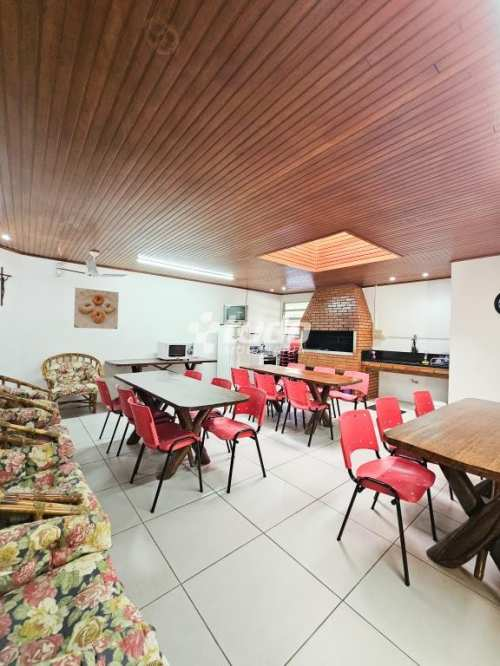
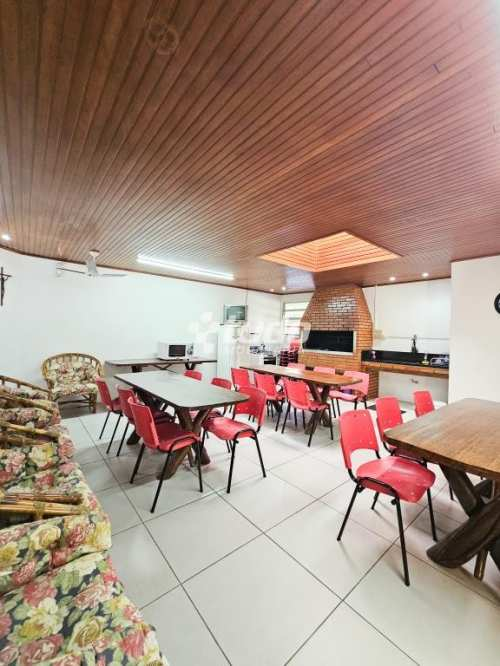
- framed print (97, 309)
